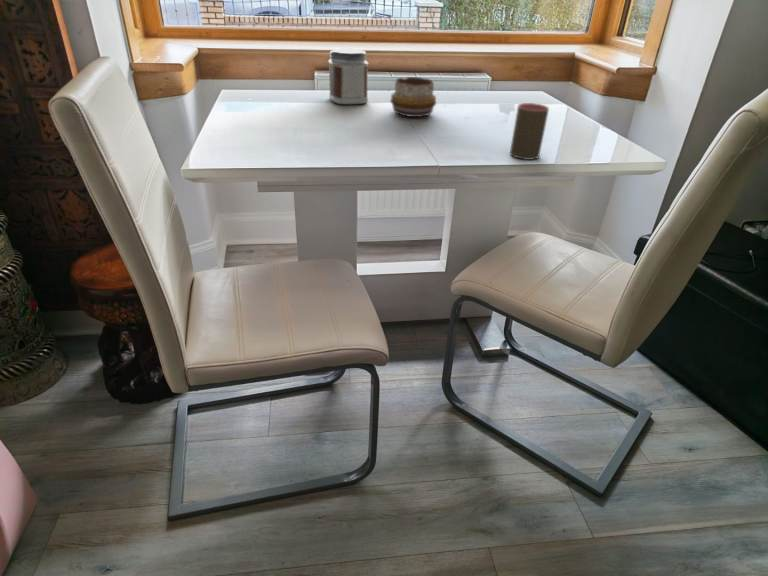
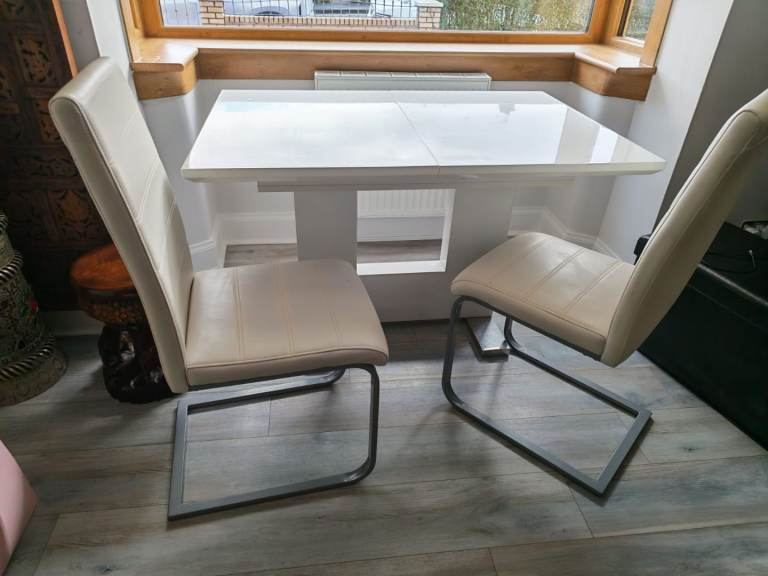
- cup (528, 131)
- decorative bowl (413, 97)
- jar (348, 75)
